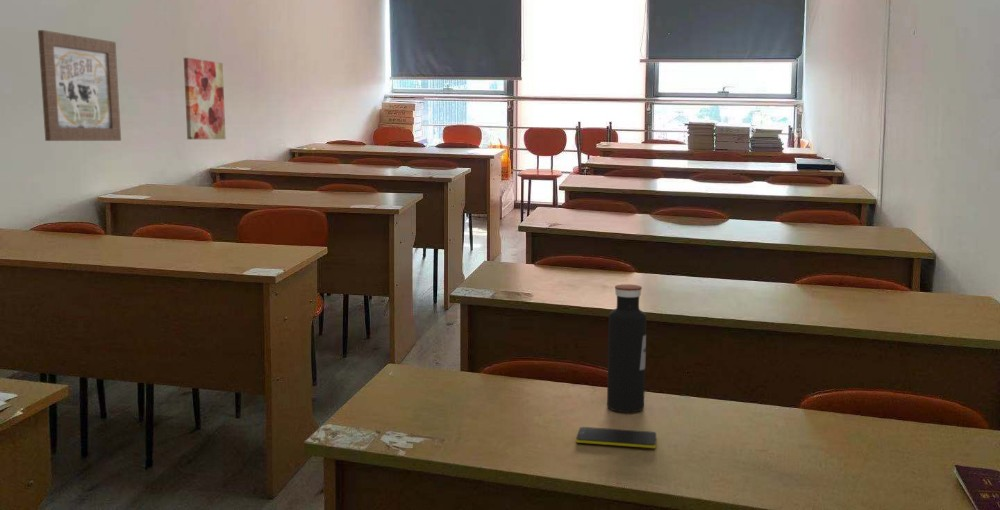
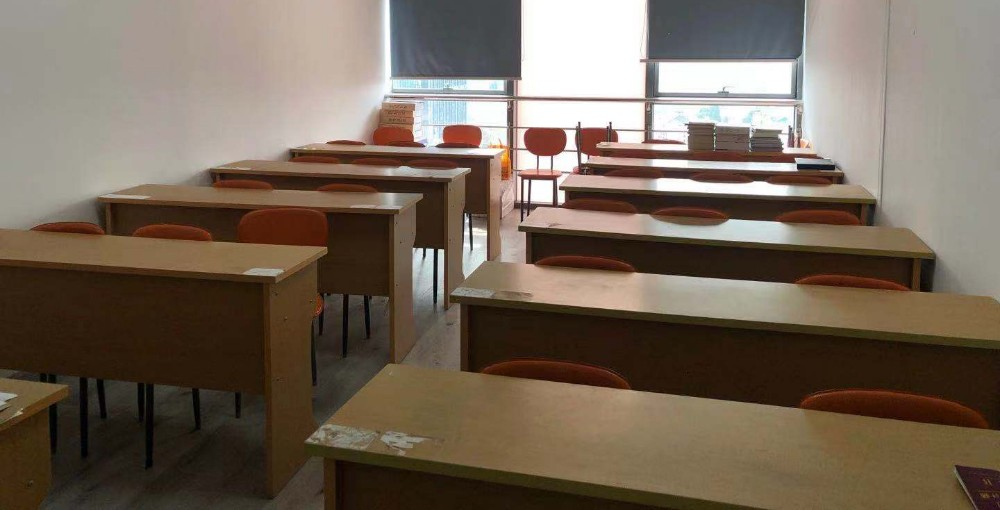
- smartphone (616, 437)
- water bottle (626, 347)
- wall art (82, 89)
- wall art (205, 100)
